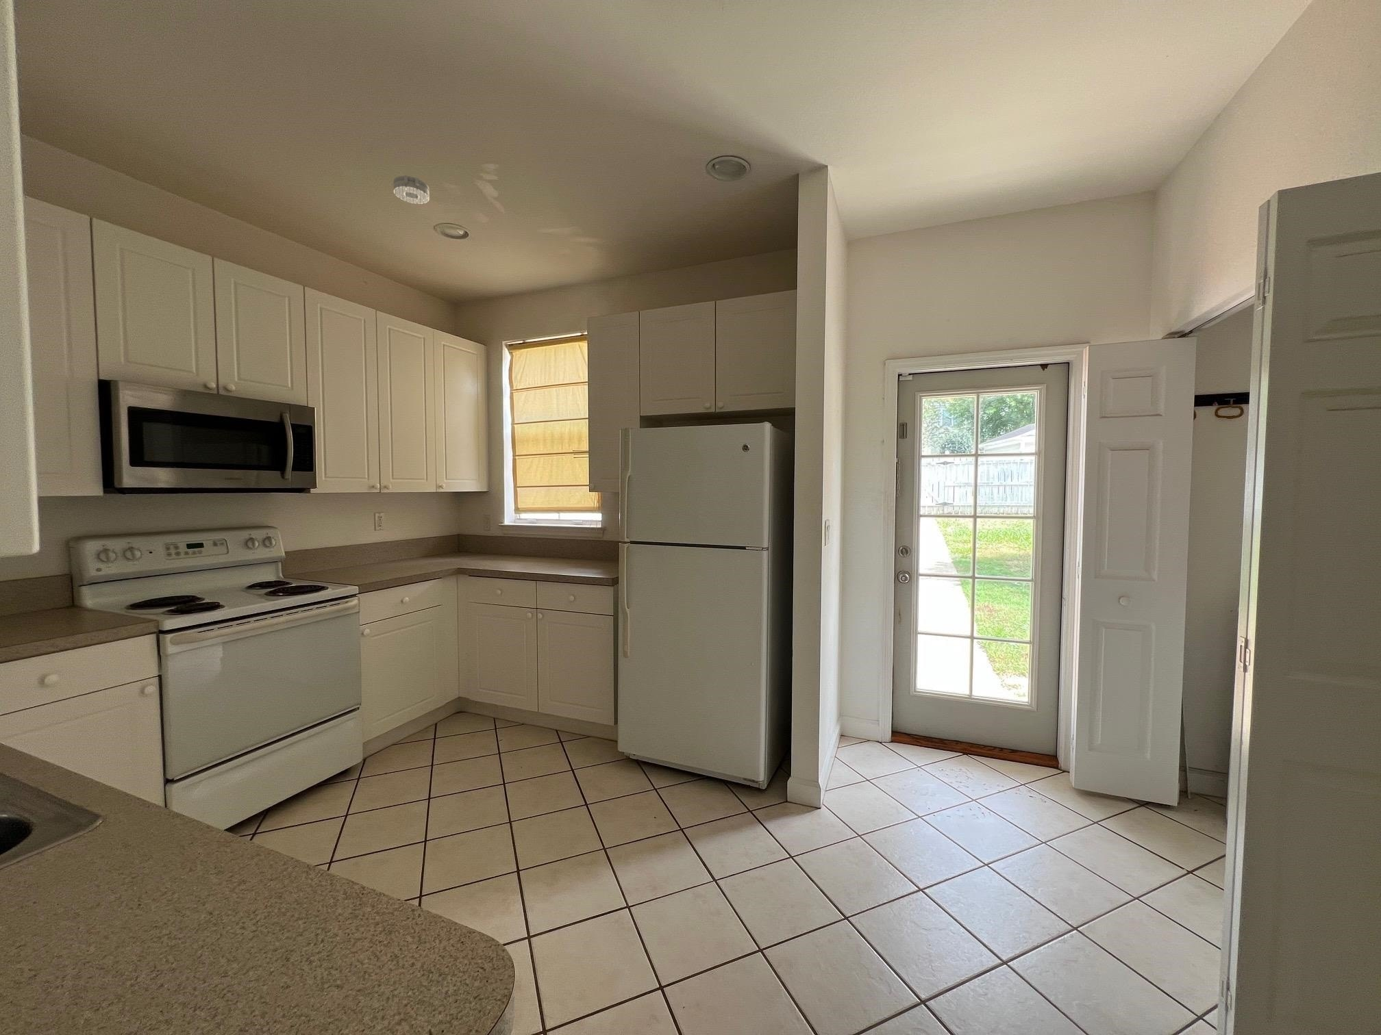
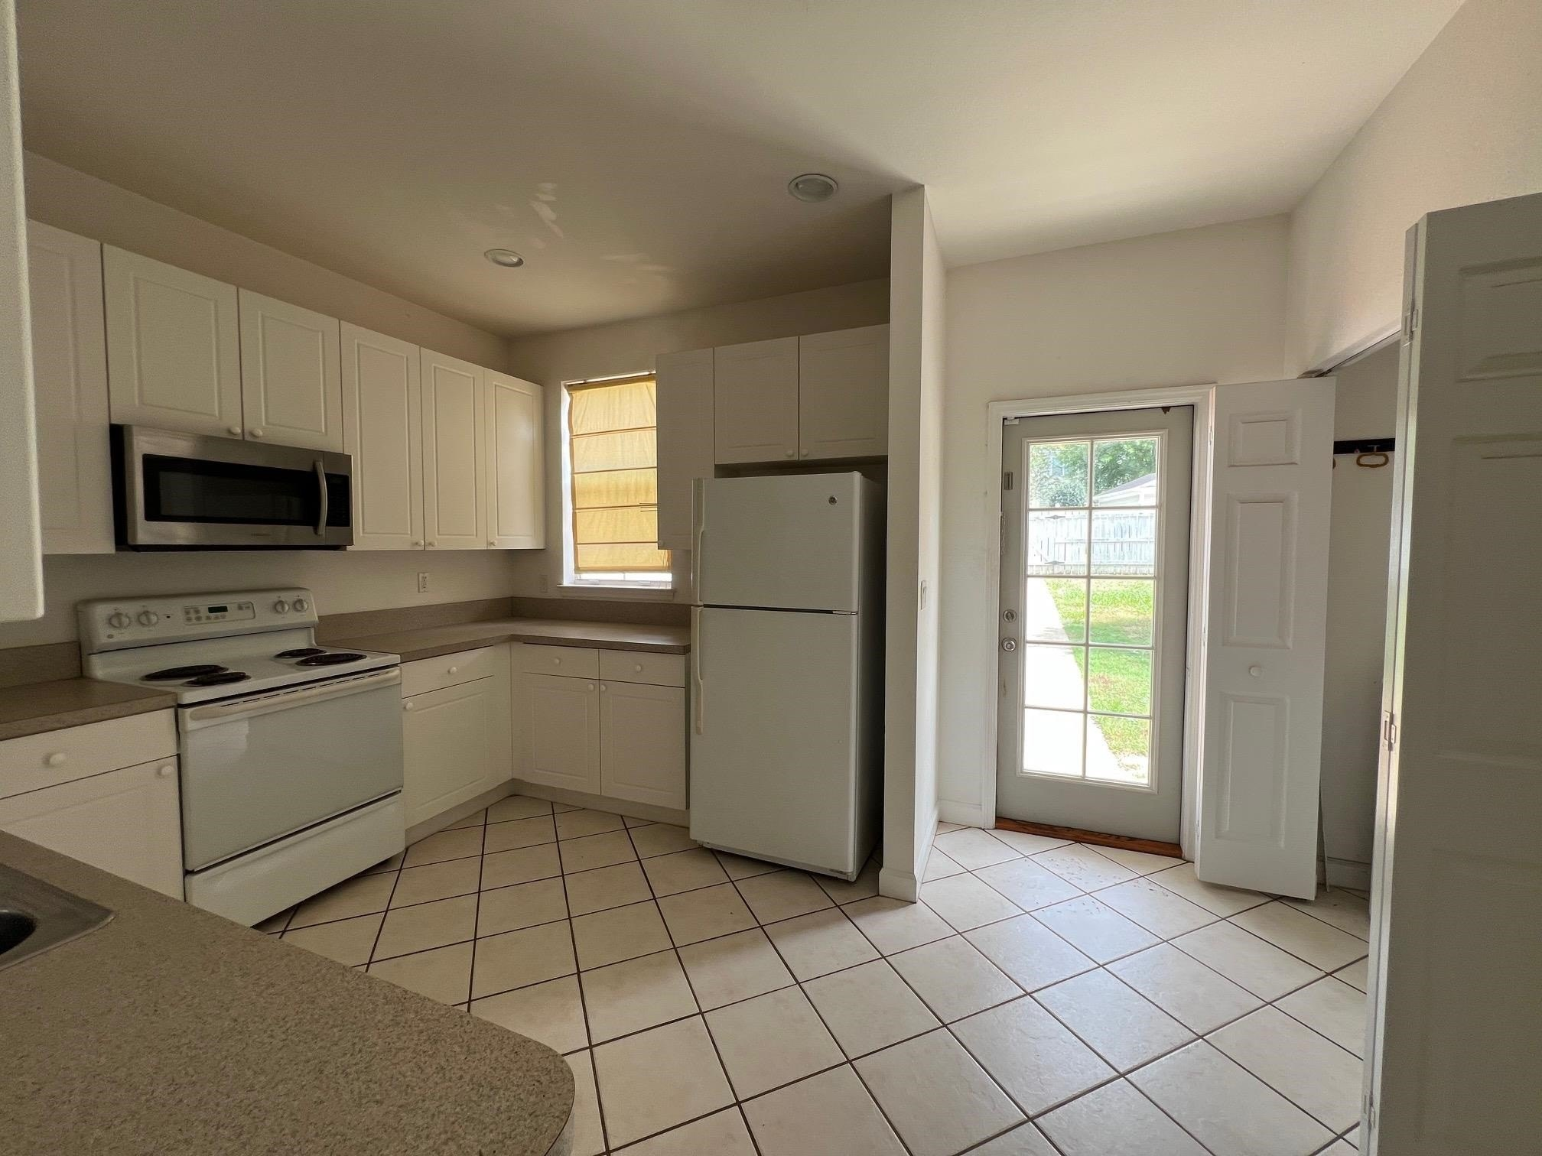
- smoke detector (411, 189)
